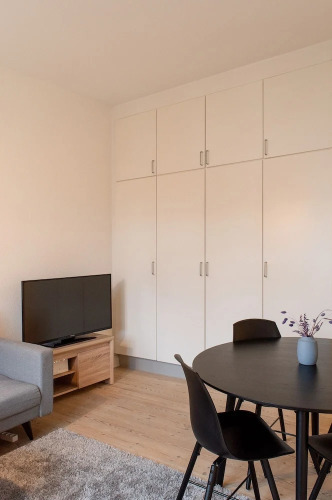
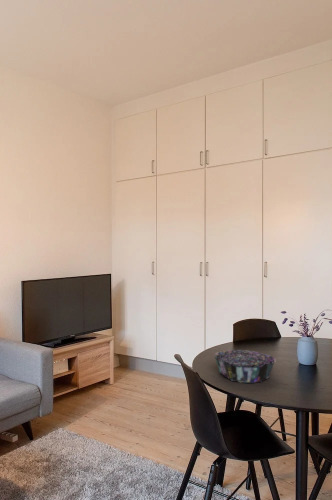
+ decorative bowl (243, 366)
